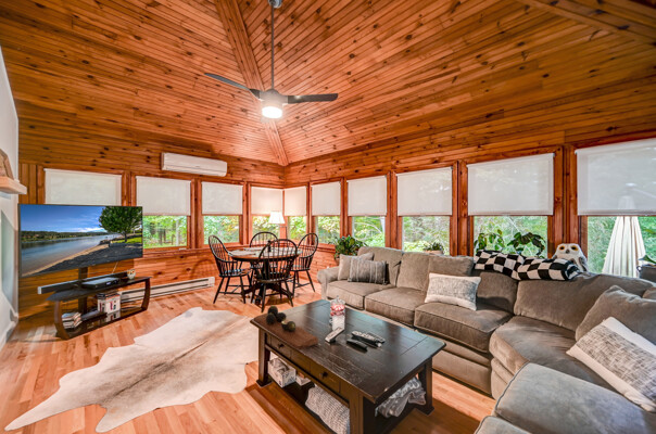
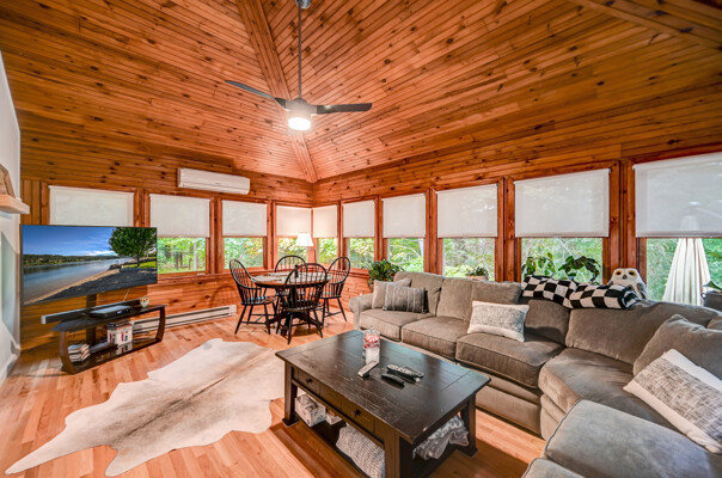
- decorative tray (282, 321)
